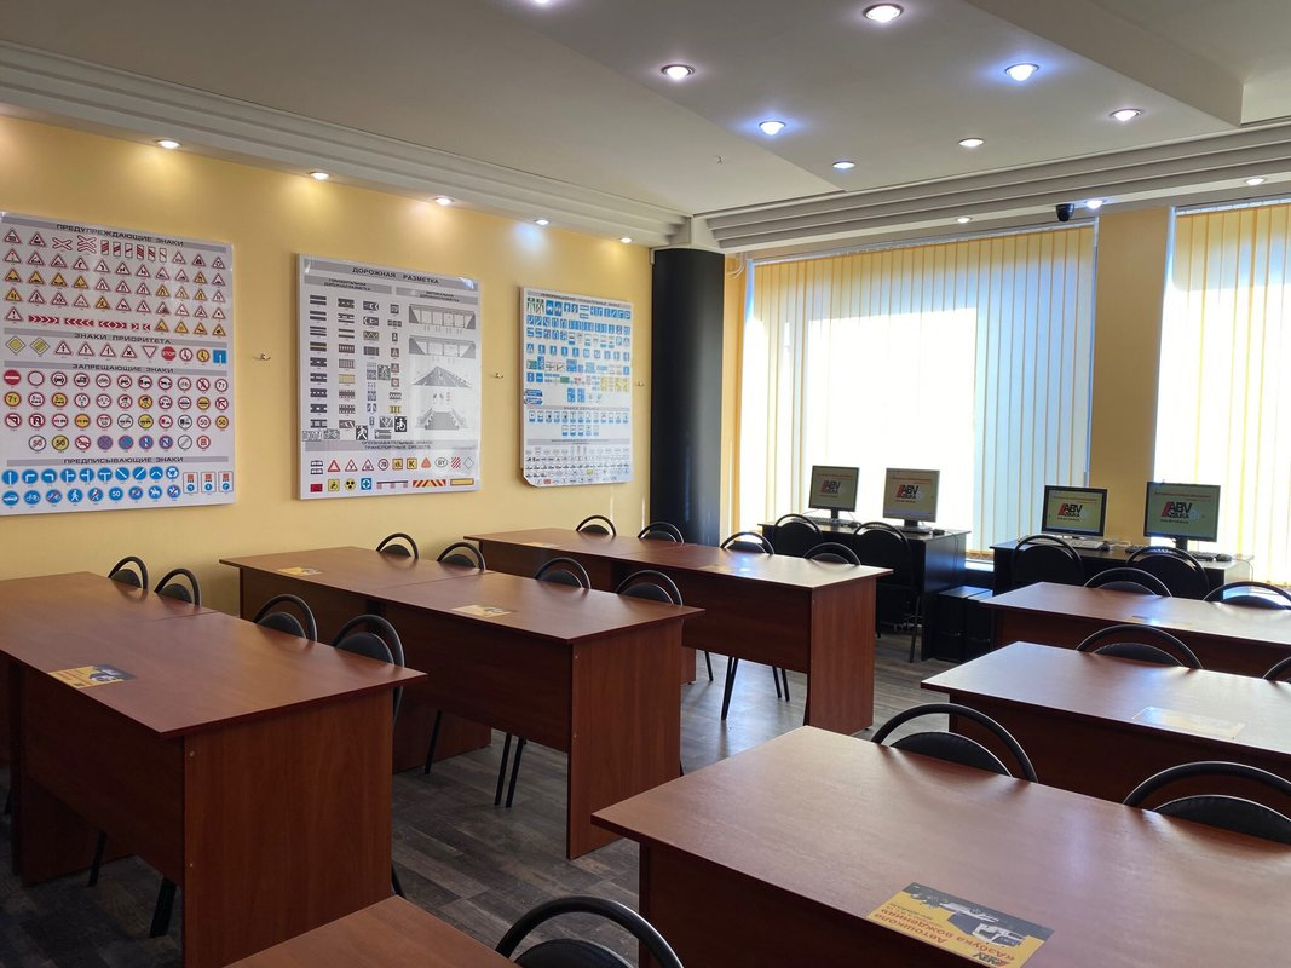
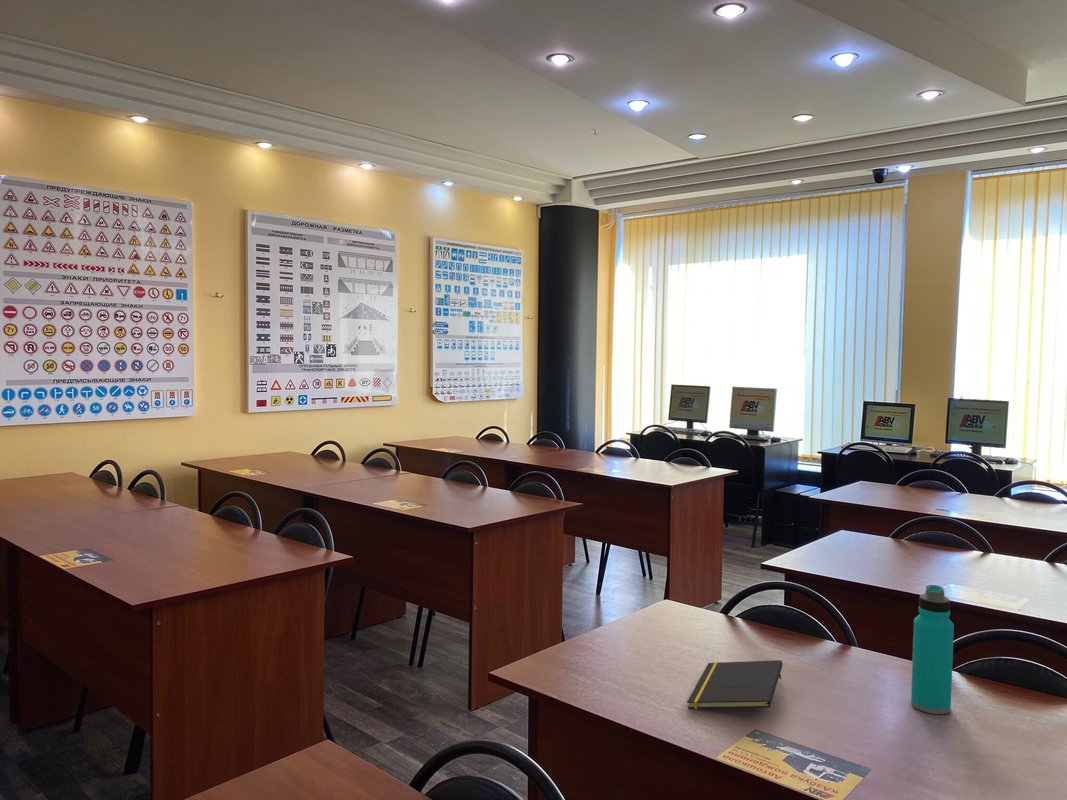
+ water bottle (932, 647)
+ notepad (736, 683)
